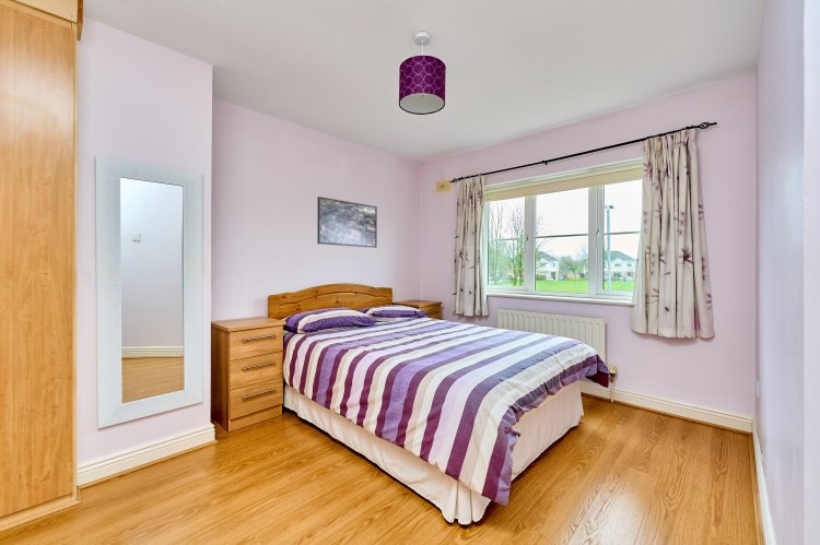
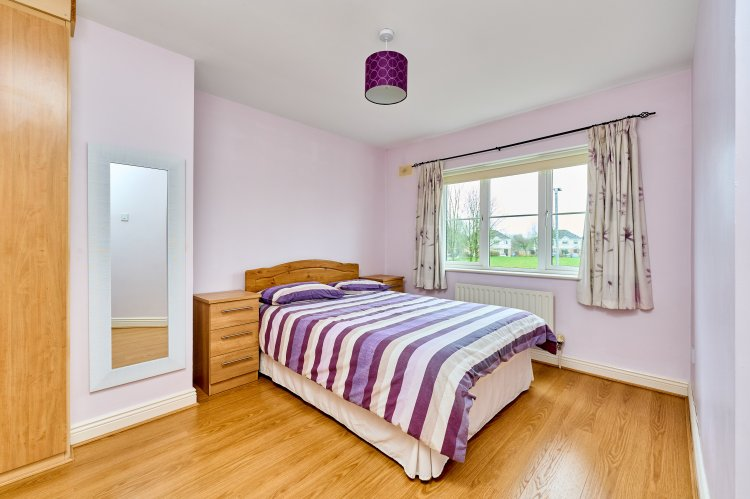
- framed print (349, 224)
